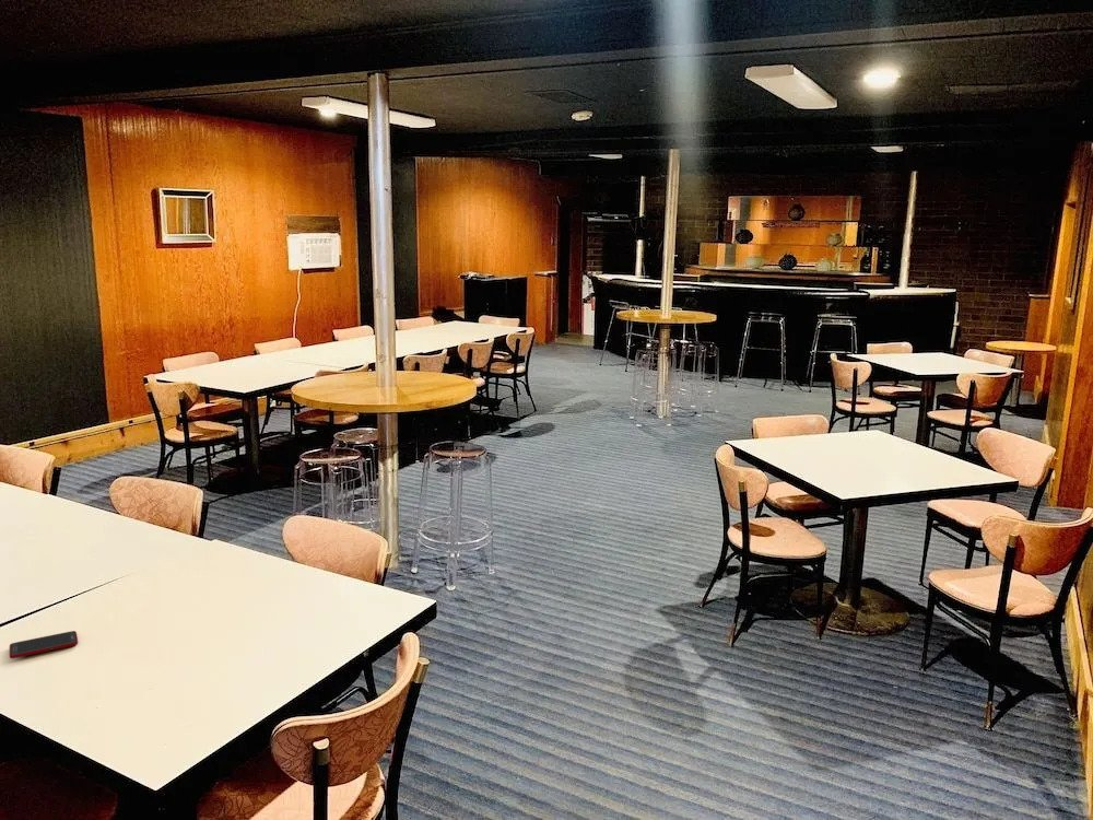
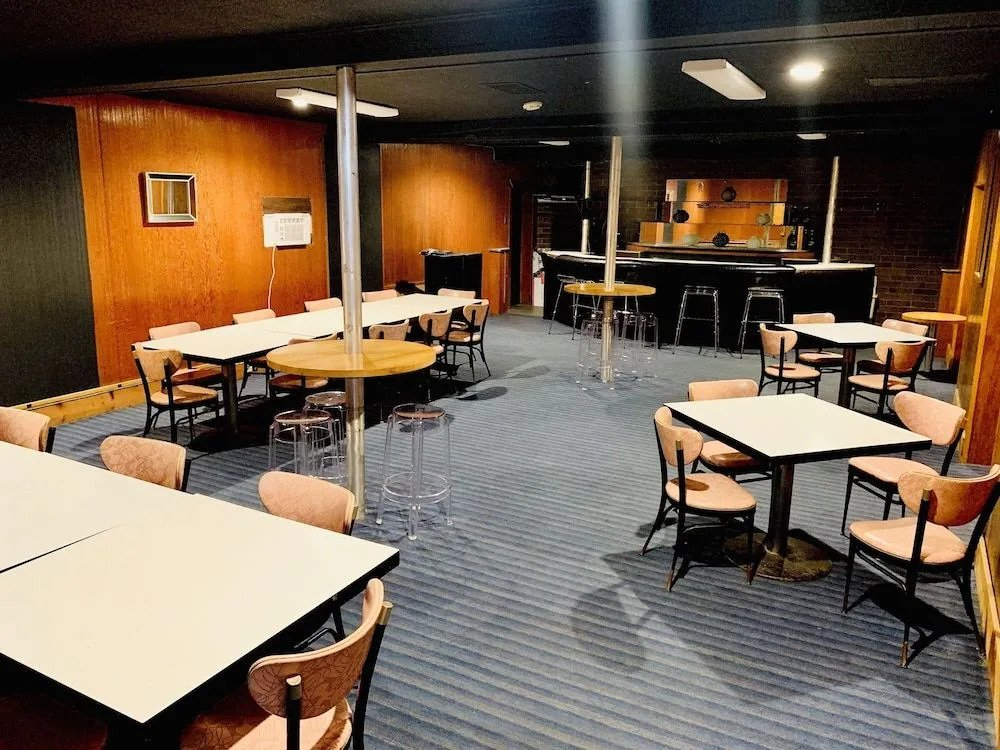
- cell phone (44, 644)
